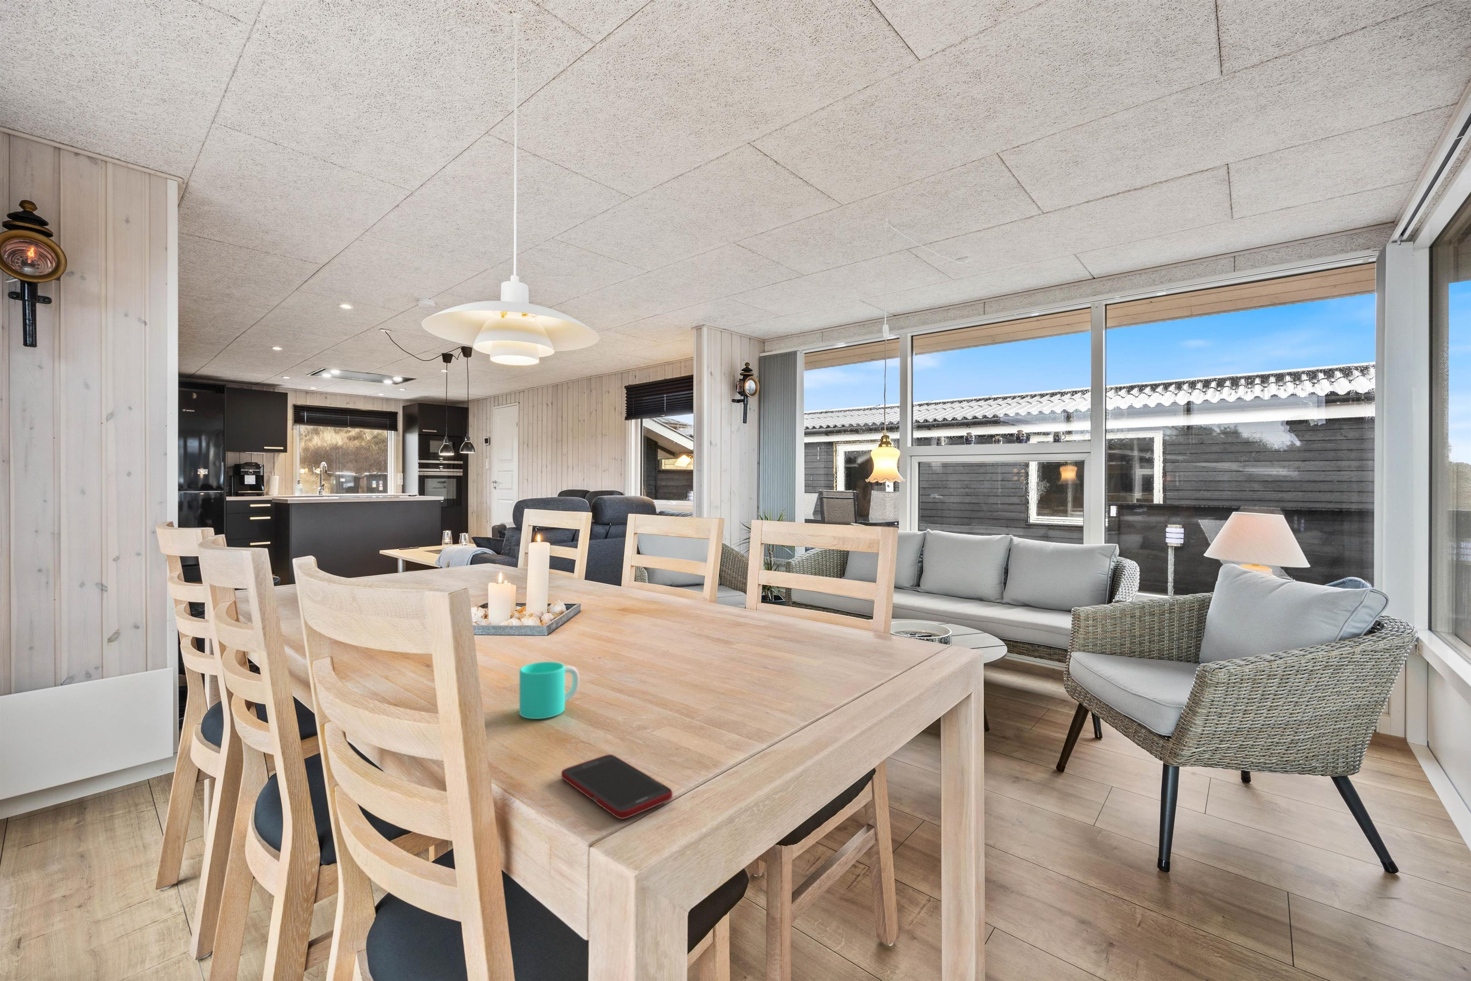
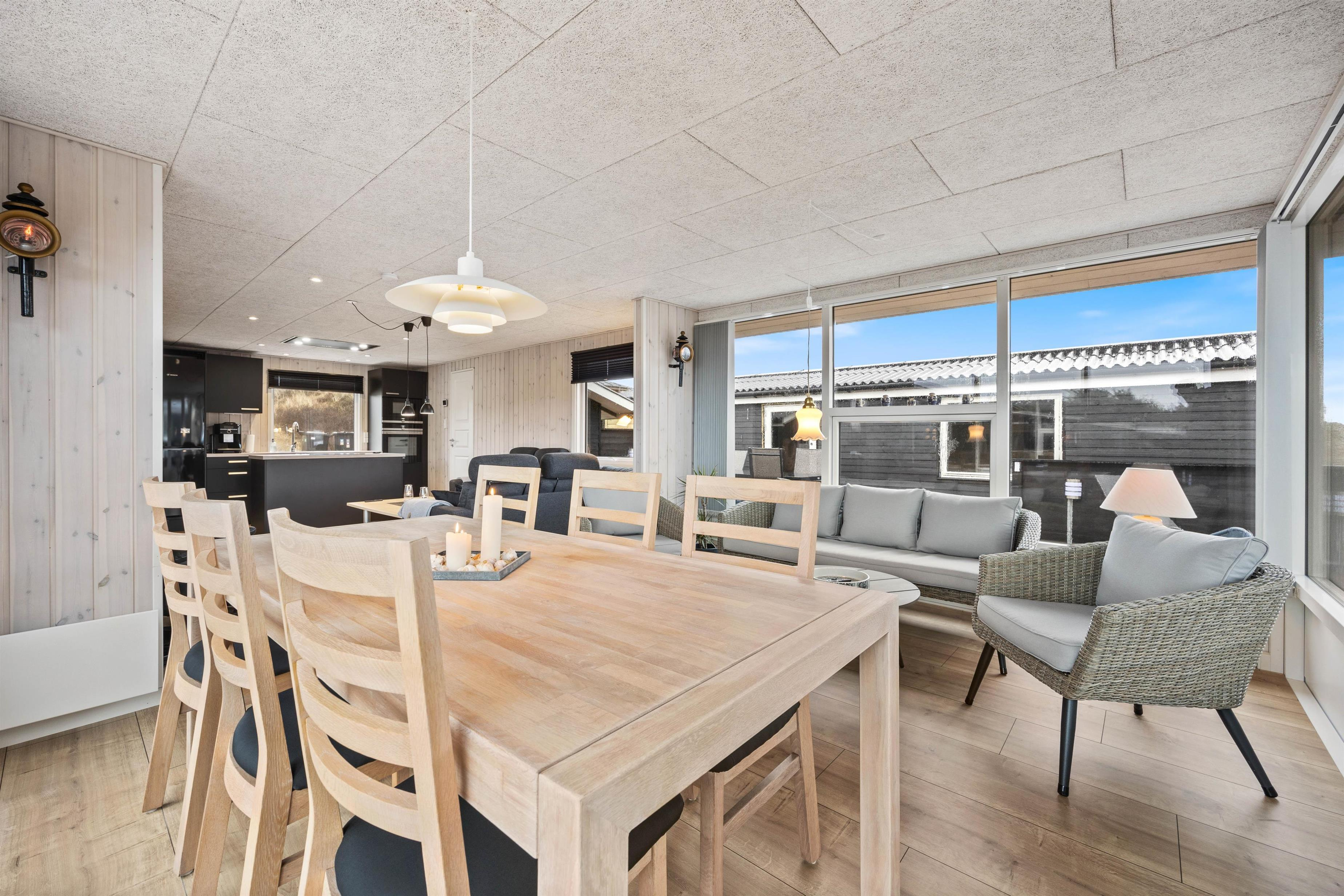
- cell phone (615, 784)
- cup (551, 688)
